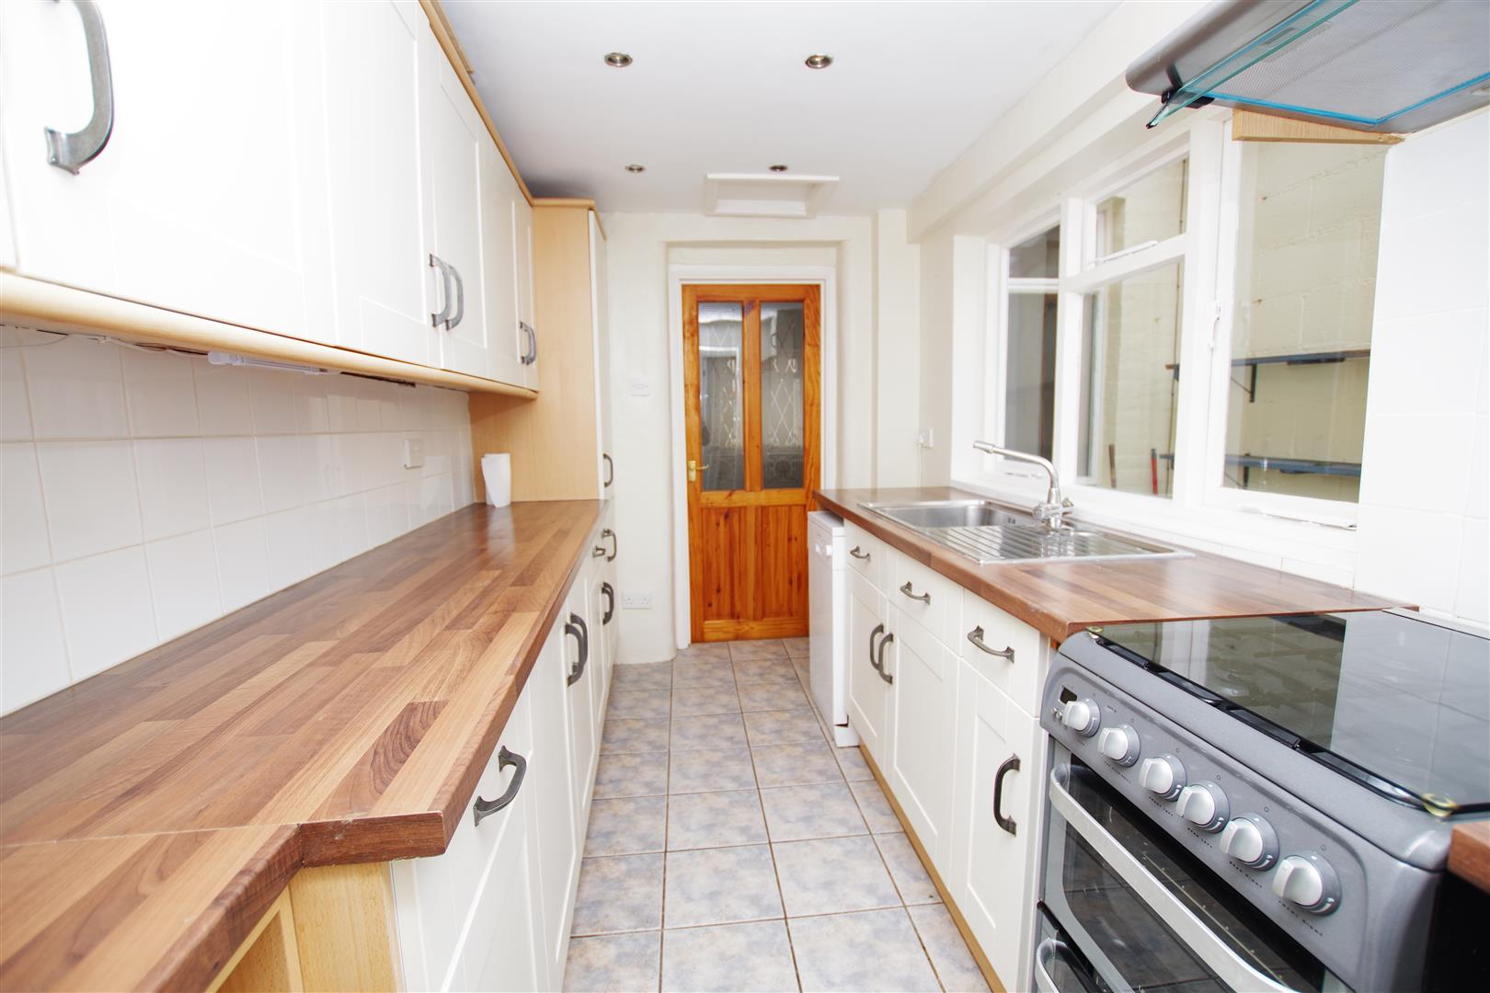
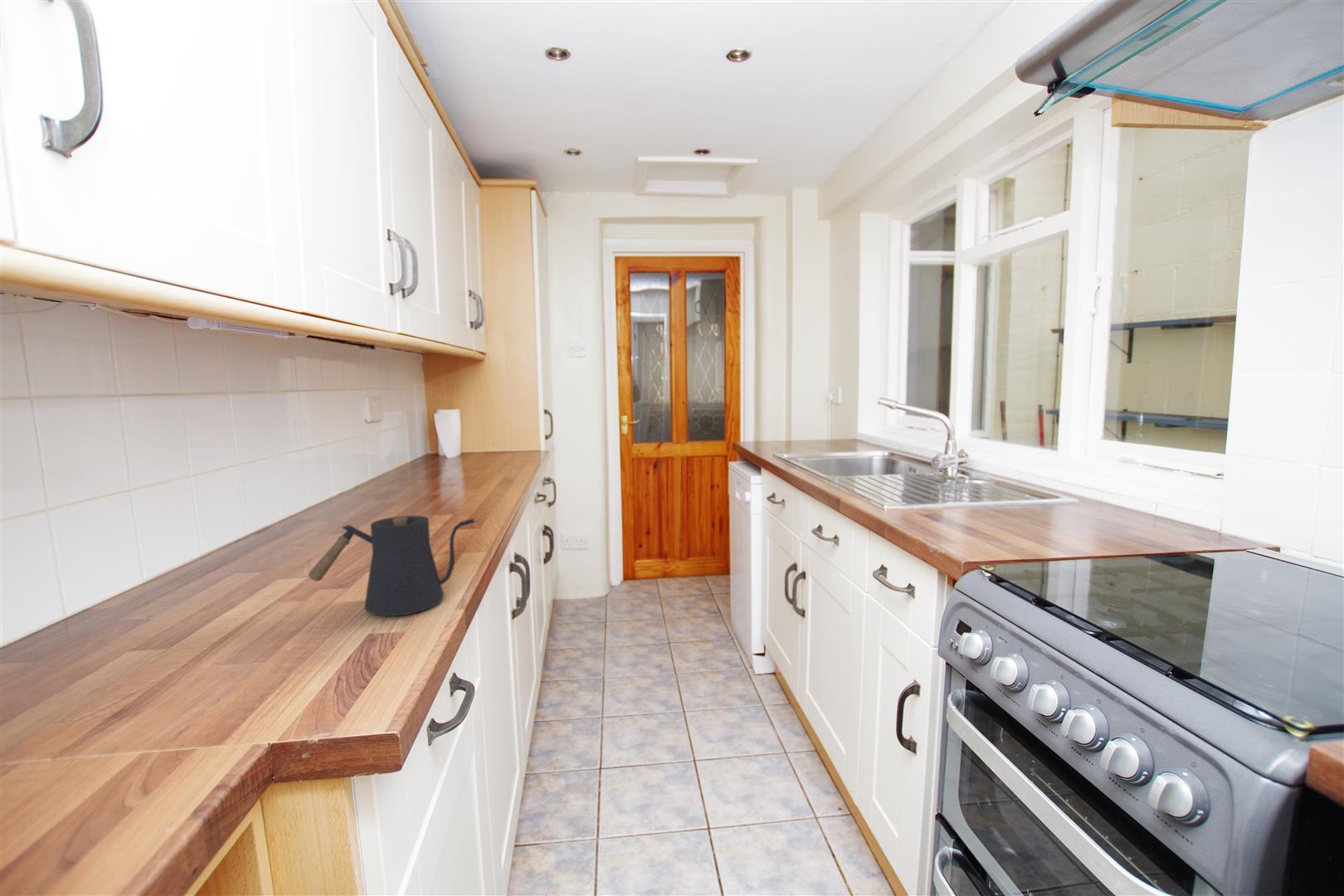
+ kettle (397, 562)
